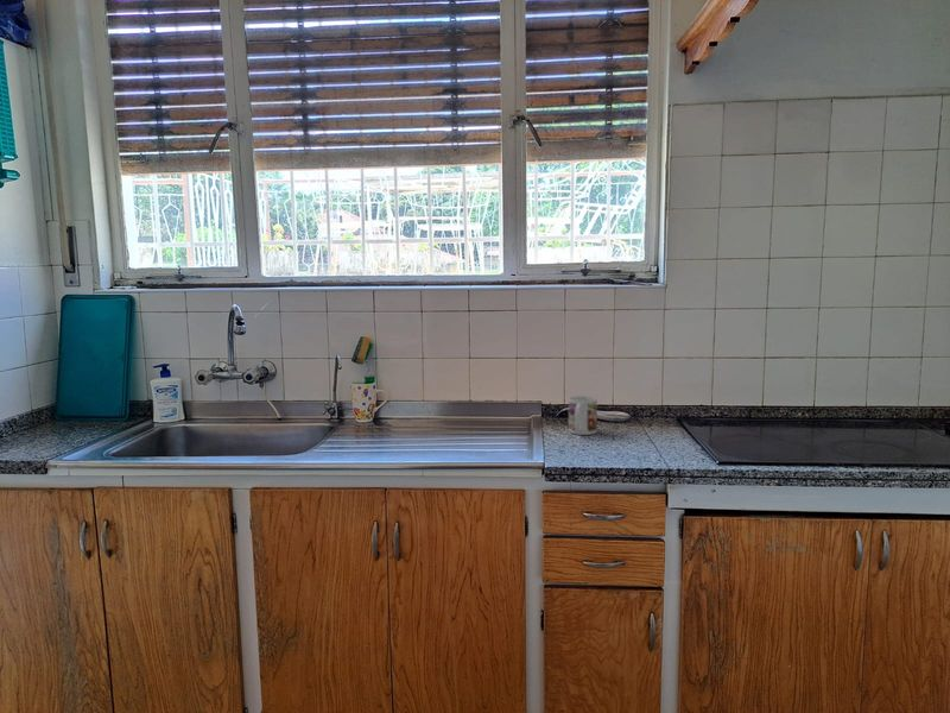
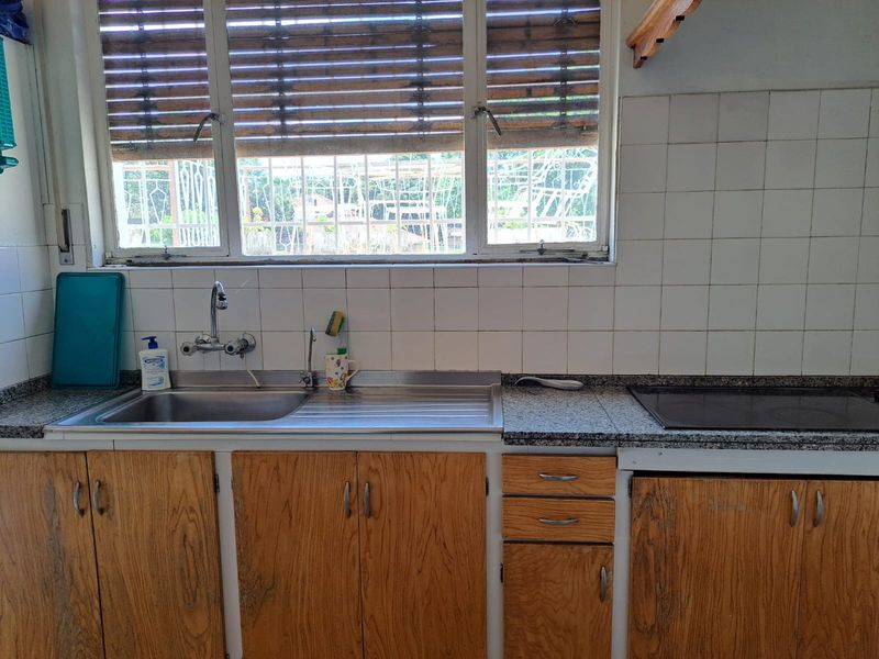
- mug (581, 416)
